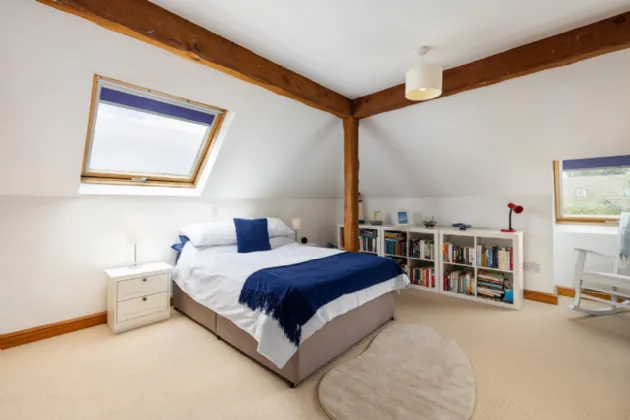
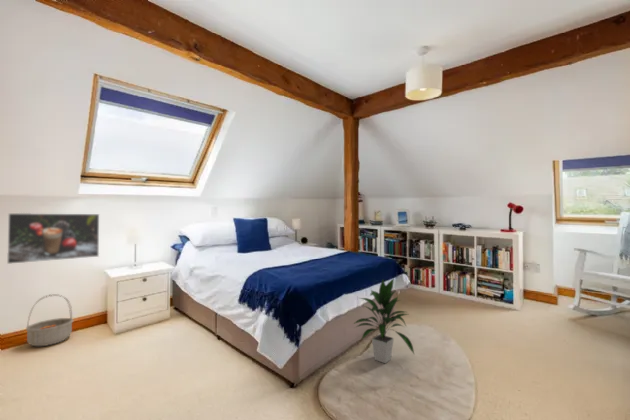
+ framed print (57, 236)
+ basket (51, 319)
+ indoor plant (384, 320)
